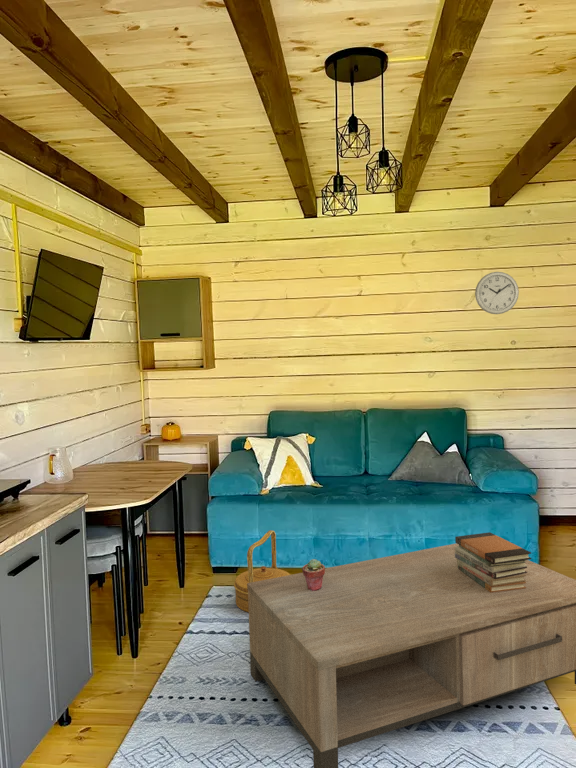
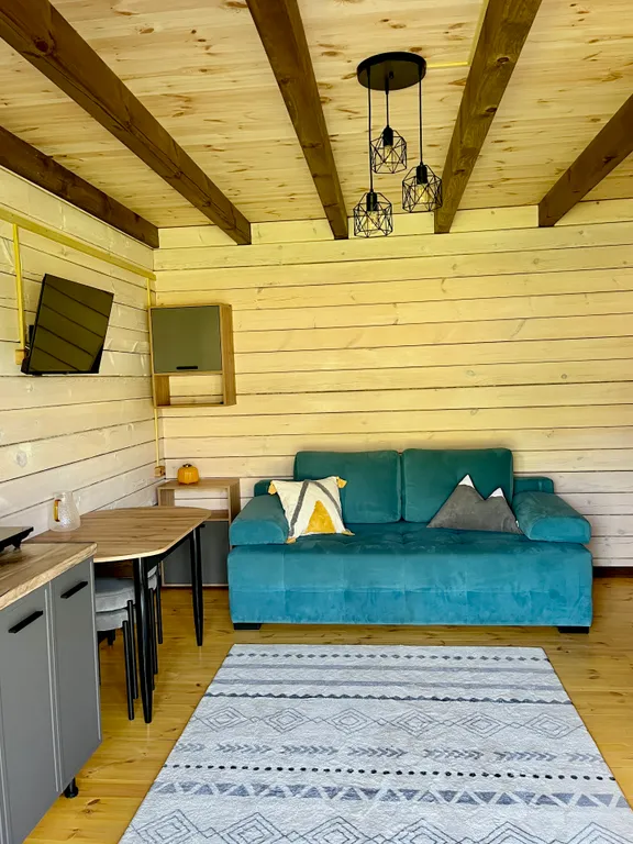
- basket (263, 569)
- potted succulent (313, 572)
- book stack (490, 560)
- coffee table (417, 633)
- wall clock (497, 292)
